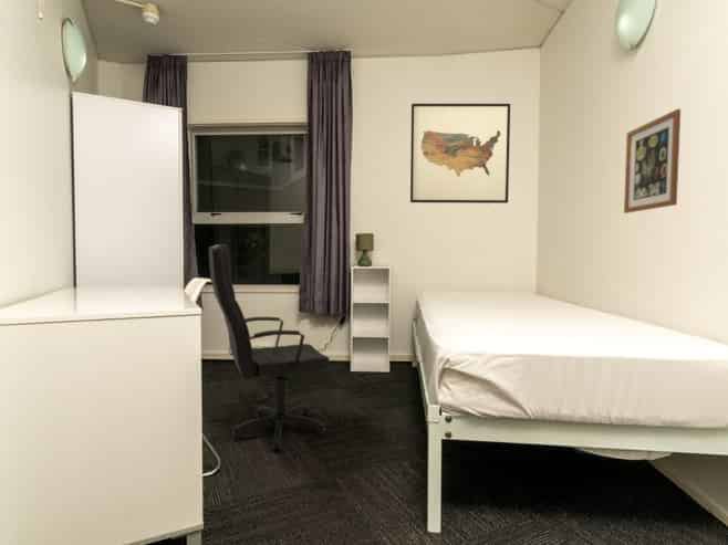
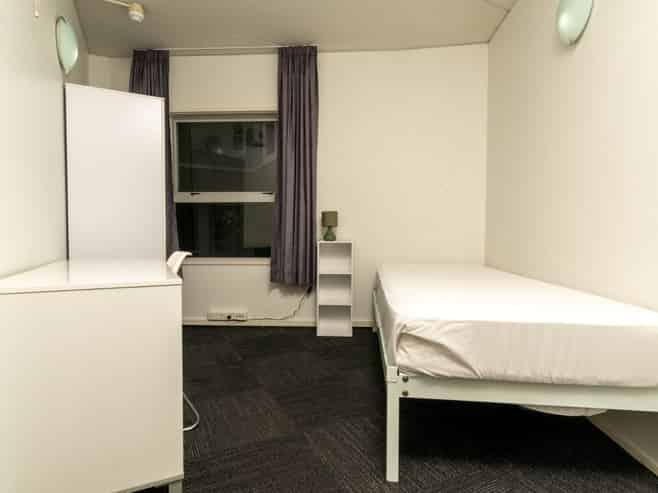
- office chair (269, 335)
- wall art (459, 154)
- wall art (649, 166)
